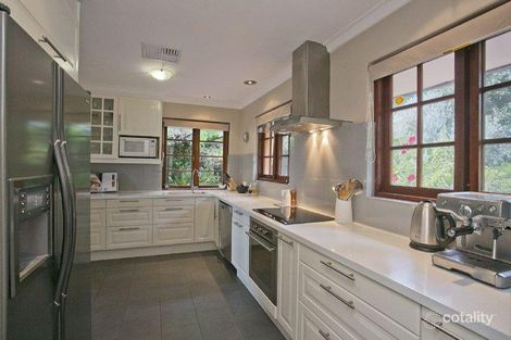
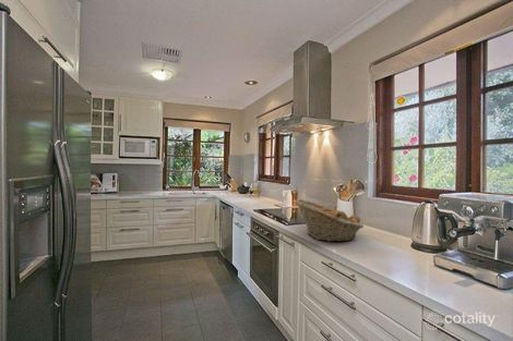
+ fruit basket (326, 218)
